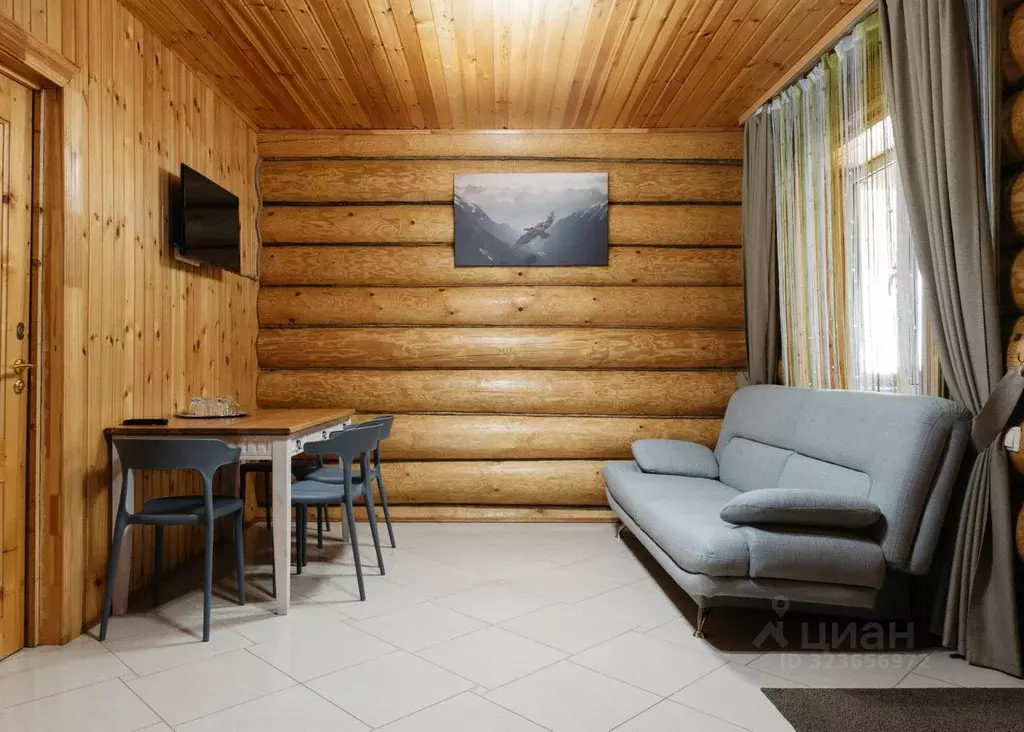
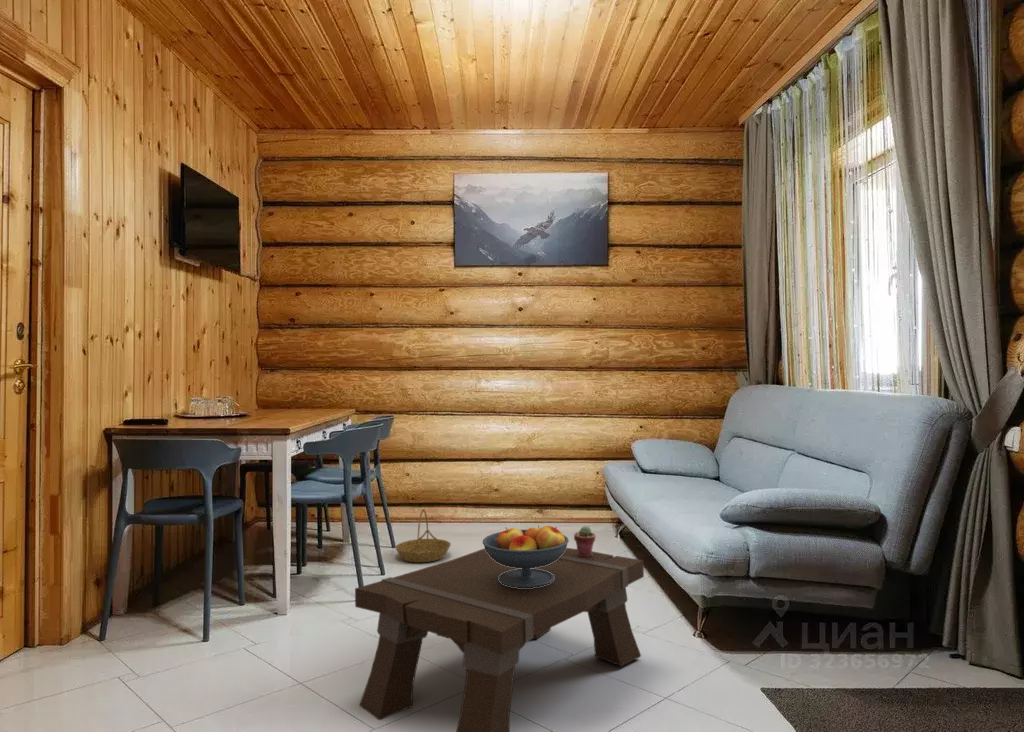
+ potted succulent (584, 539)
+ fruit bowl (525, 551)
+ coffee table (509, 626)
+ basket (423, 534)
